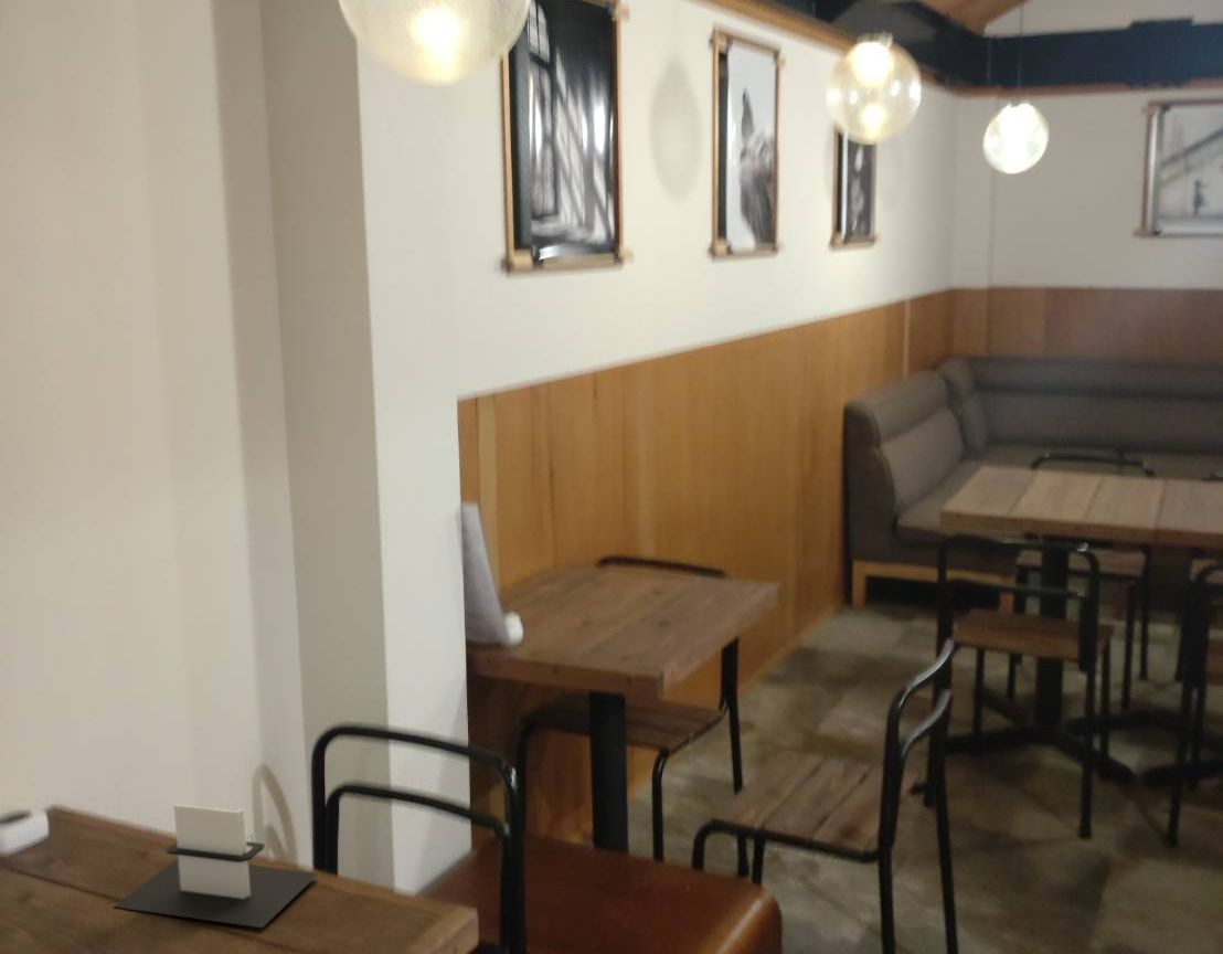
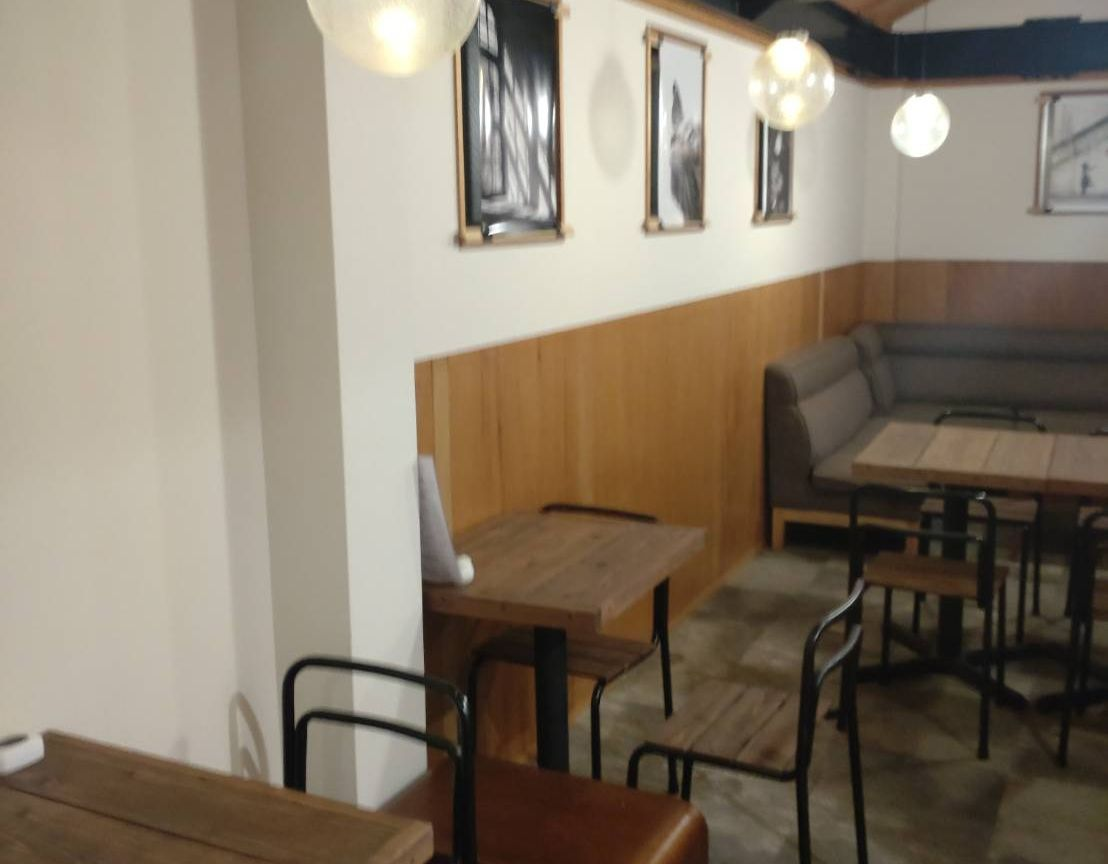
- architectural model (215, 848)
